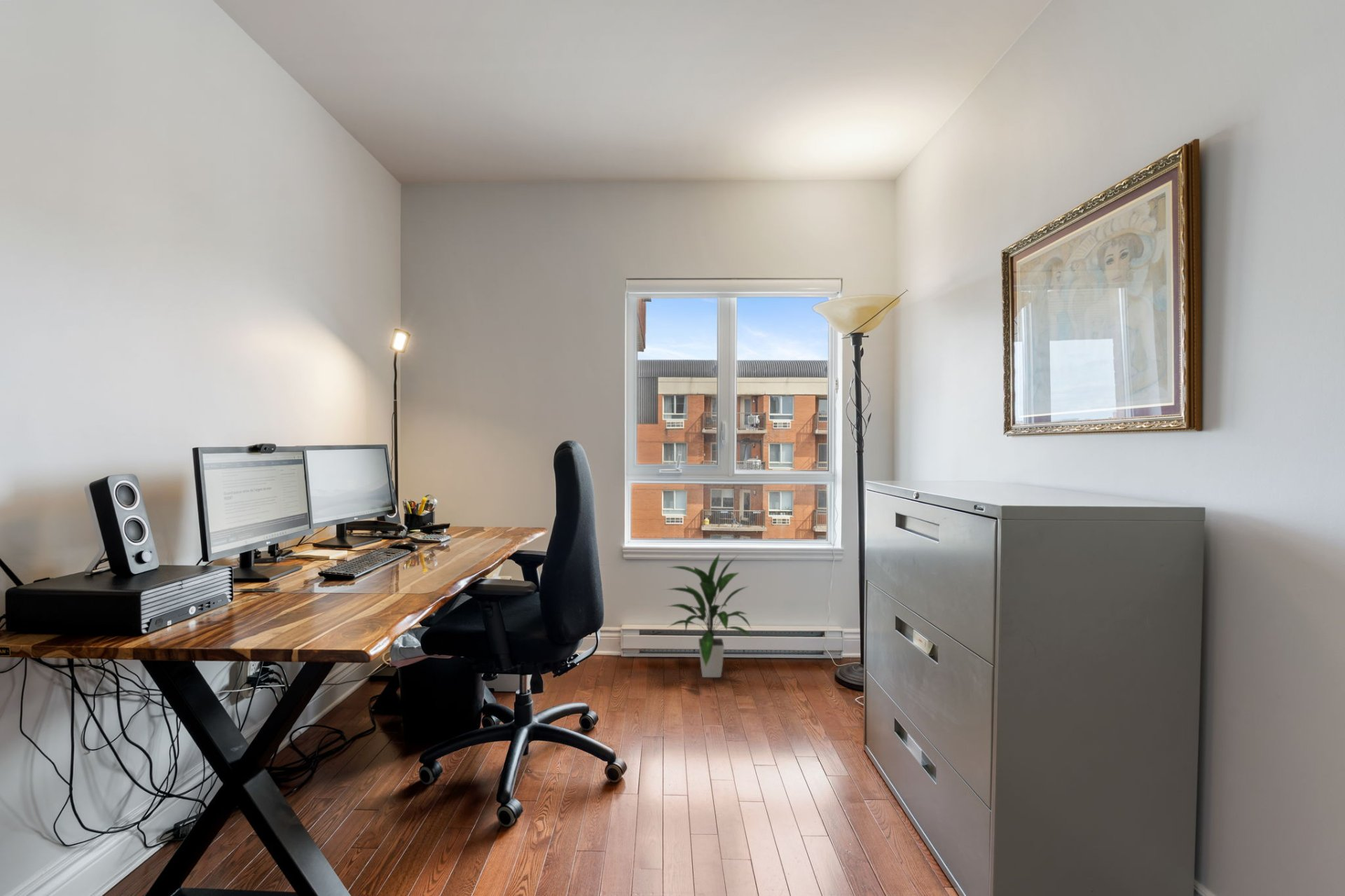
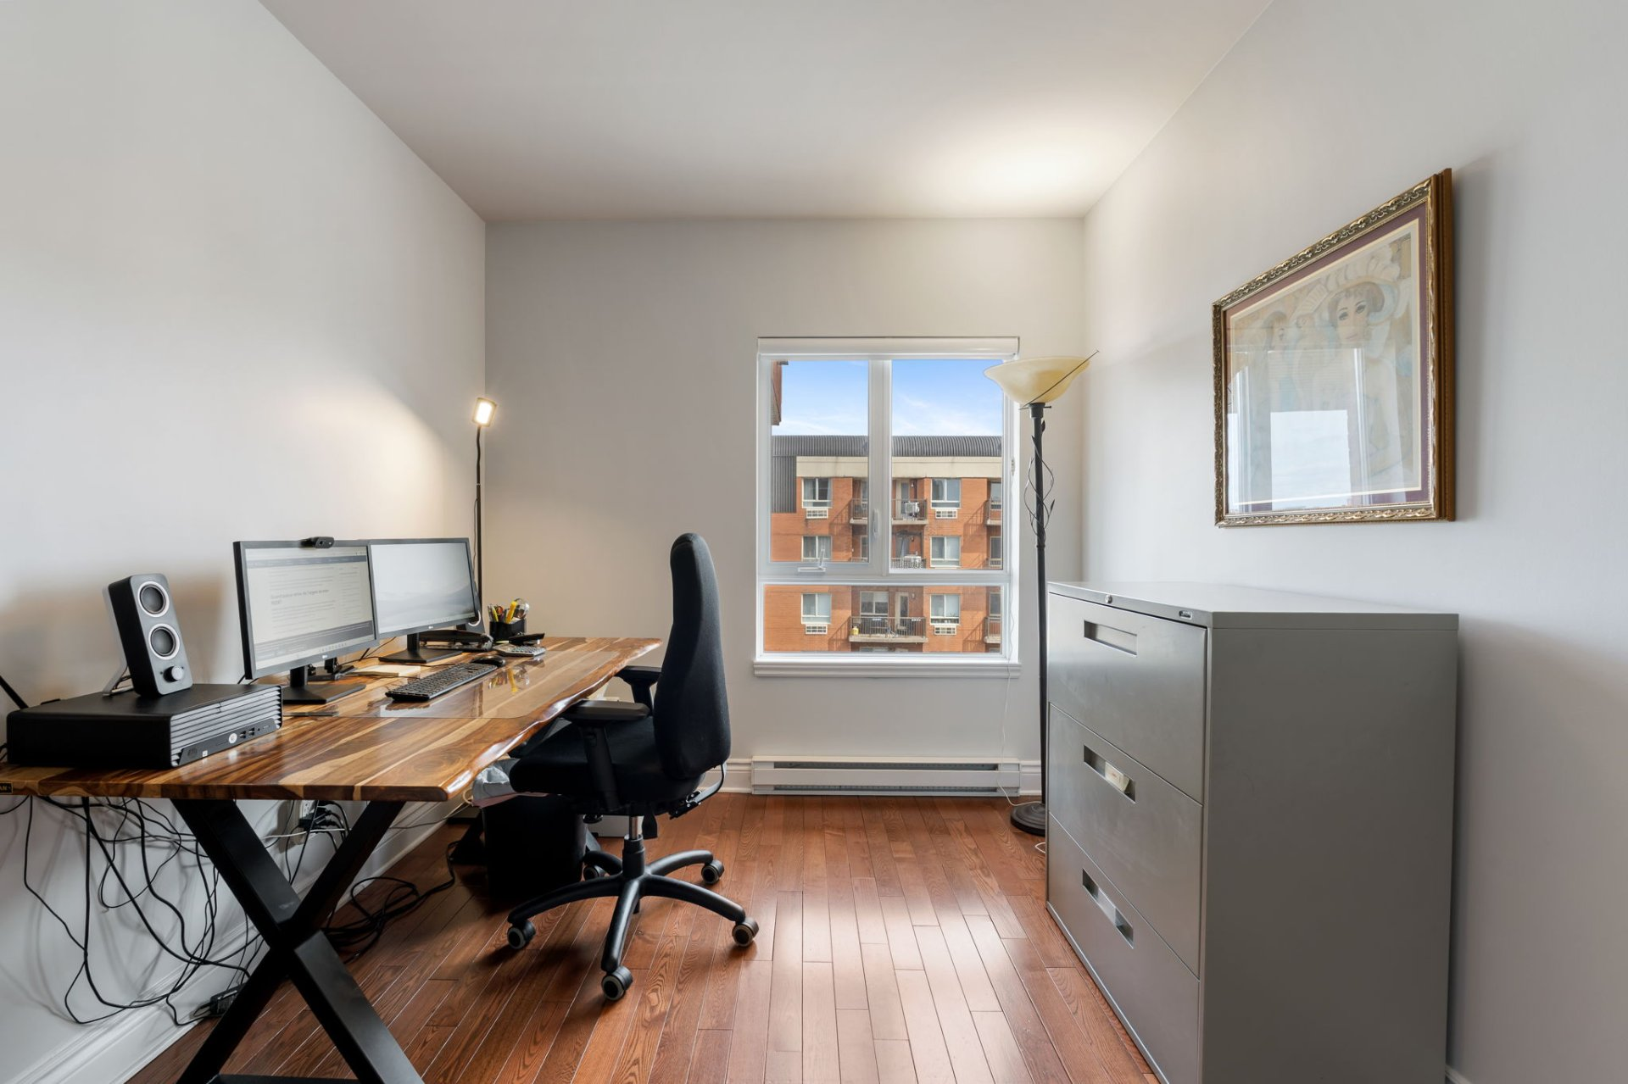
- indoor plant (708, 614)
